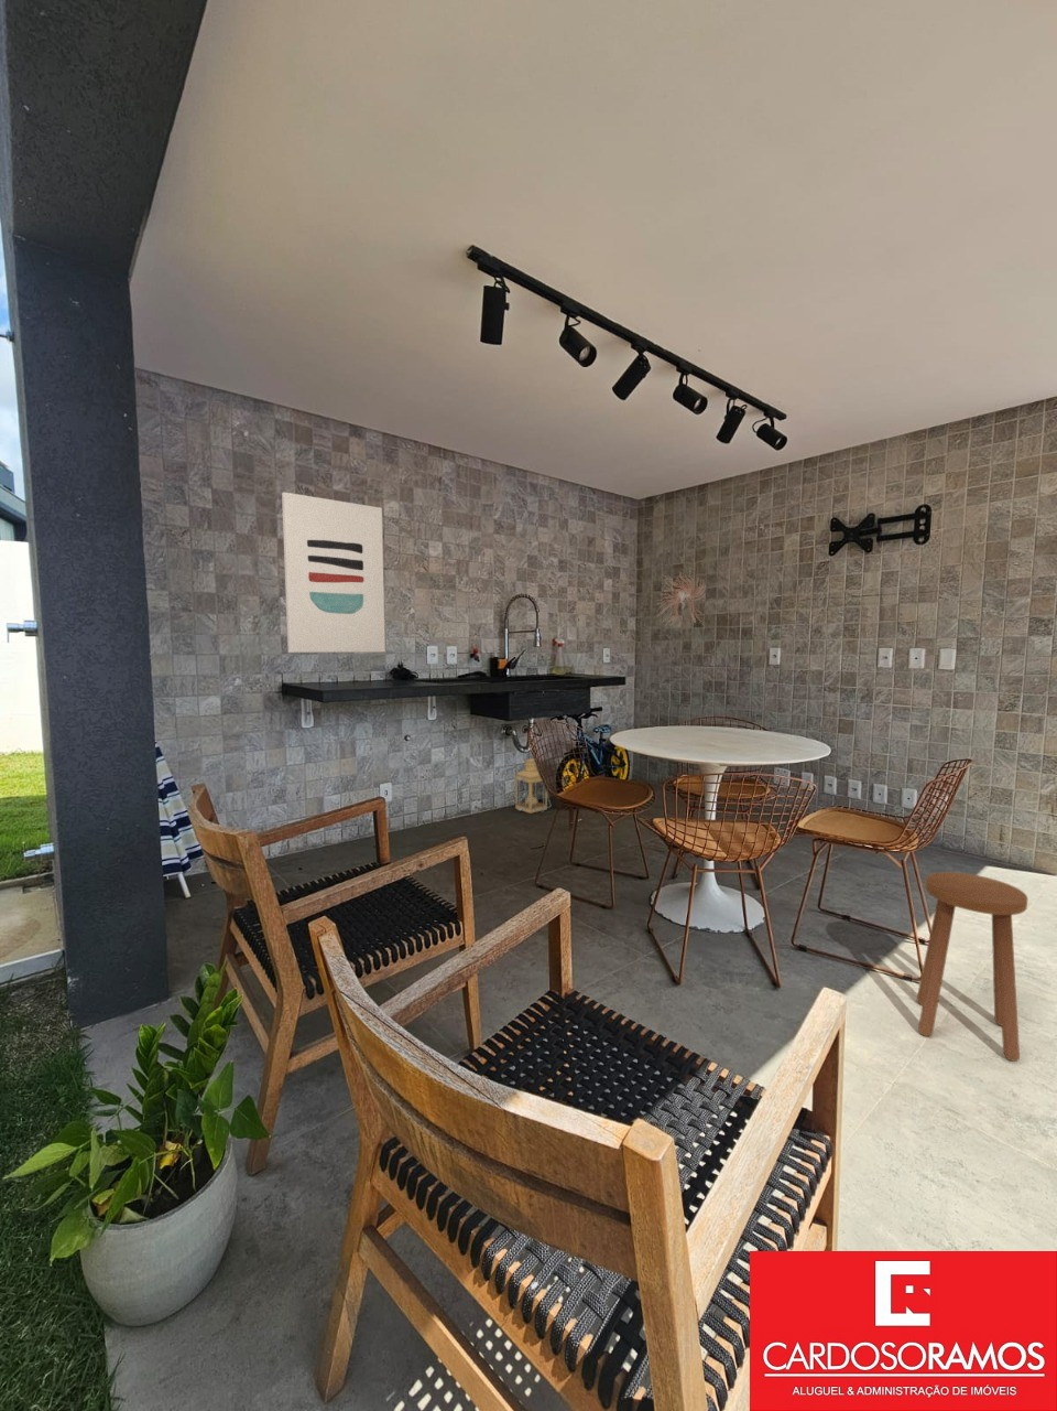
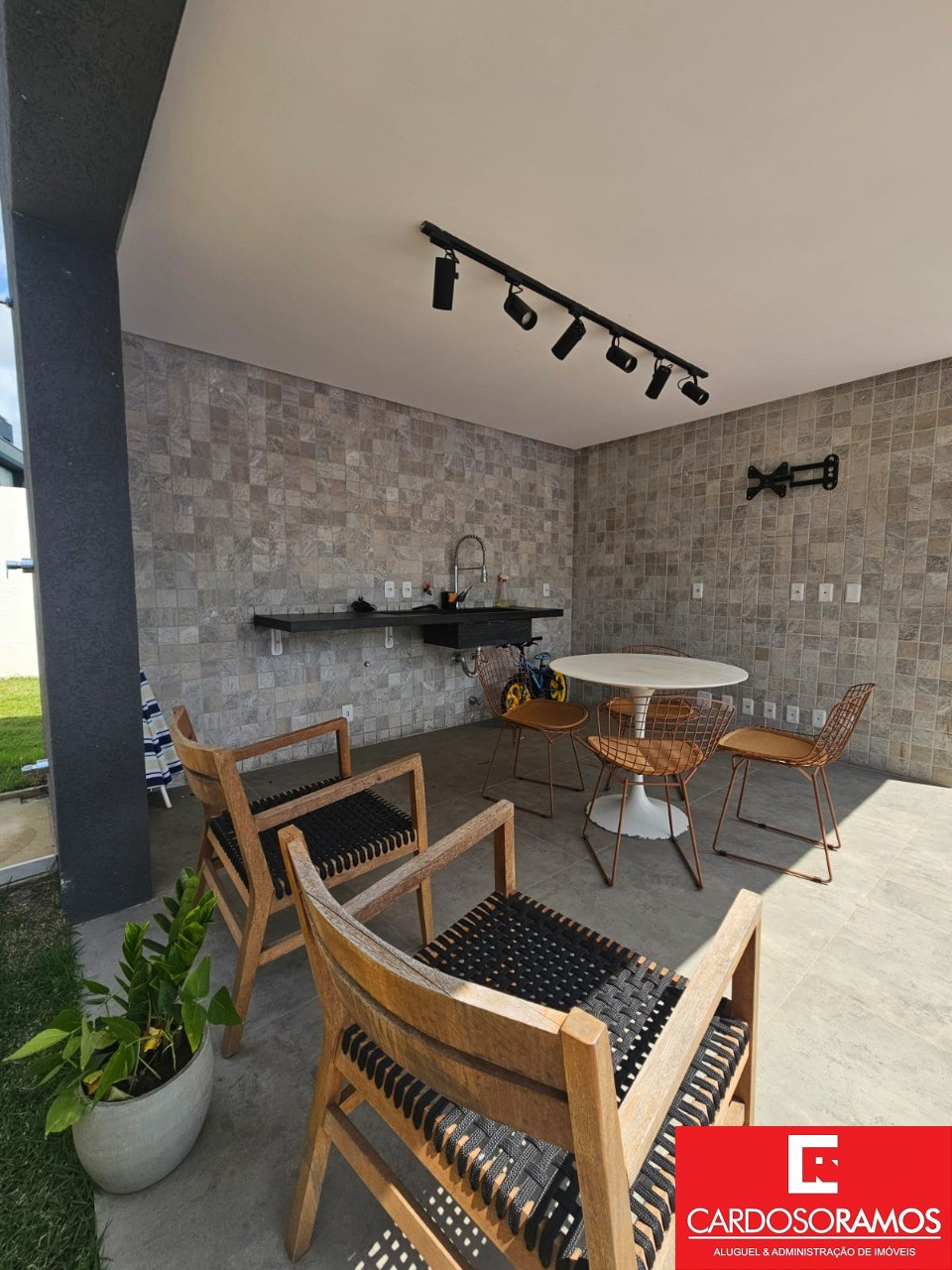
- stool (946, 955)
- wall sculpture (681, 599)
- wall art (335, 577)
- lantern (532, 783)
